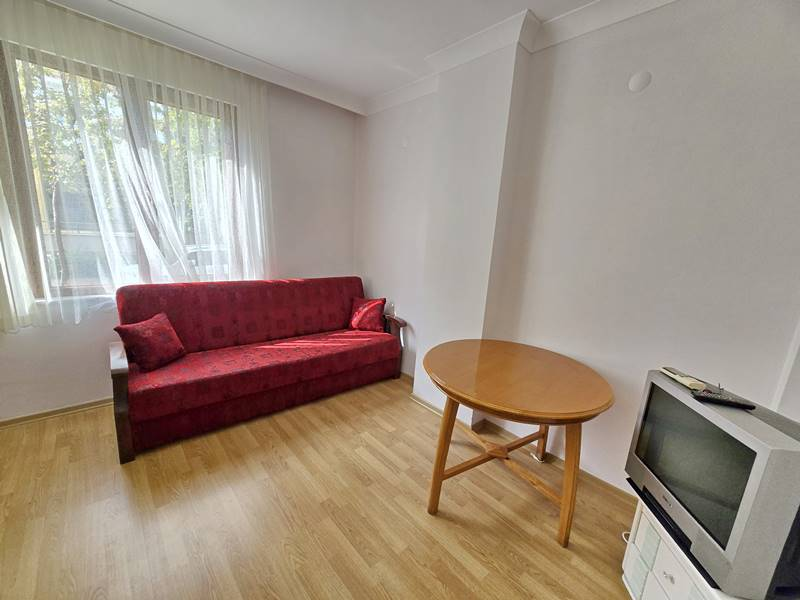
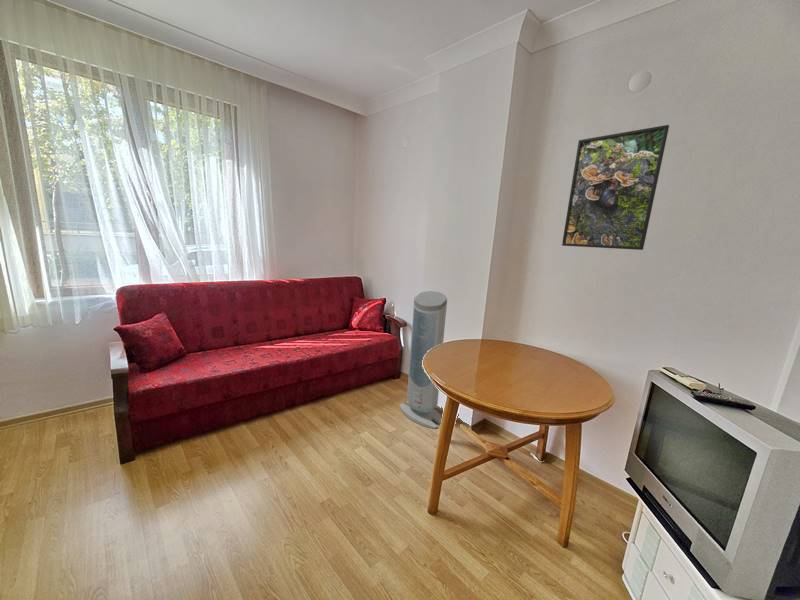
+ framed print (609, 192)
+ air purifier (424, 354)
